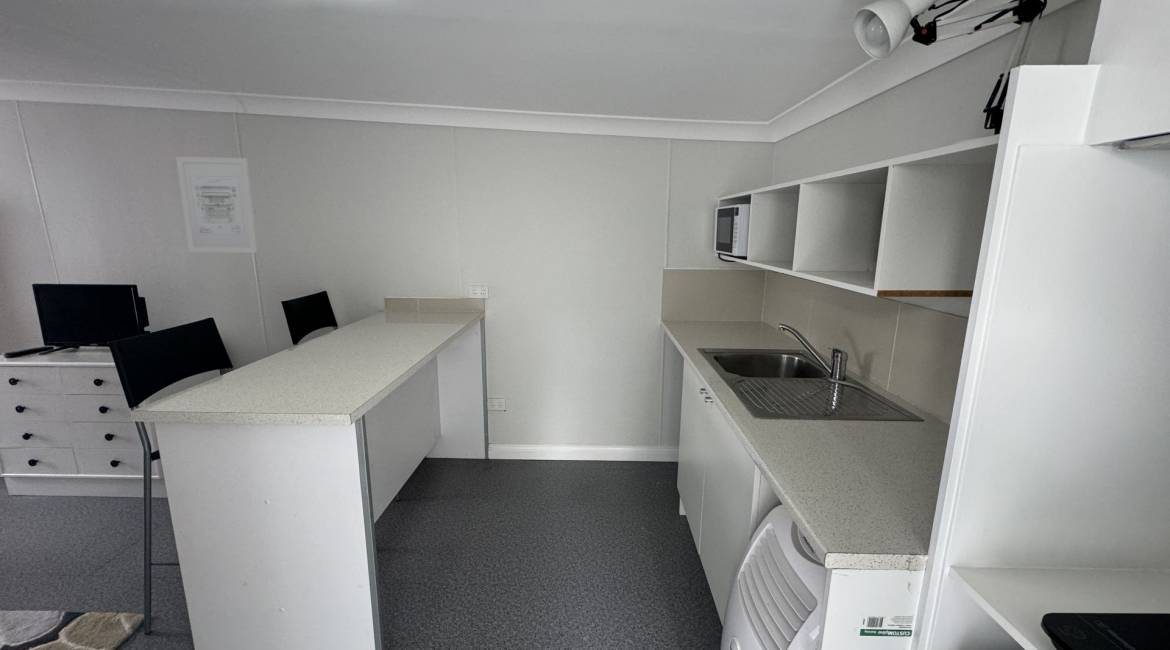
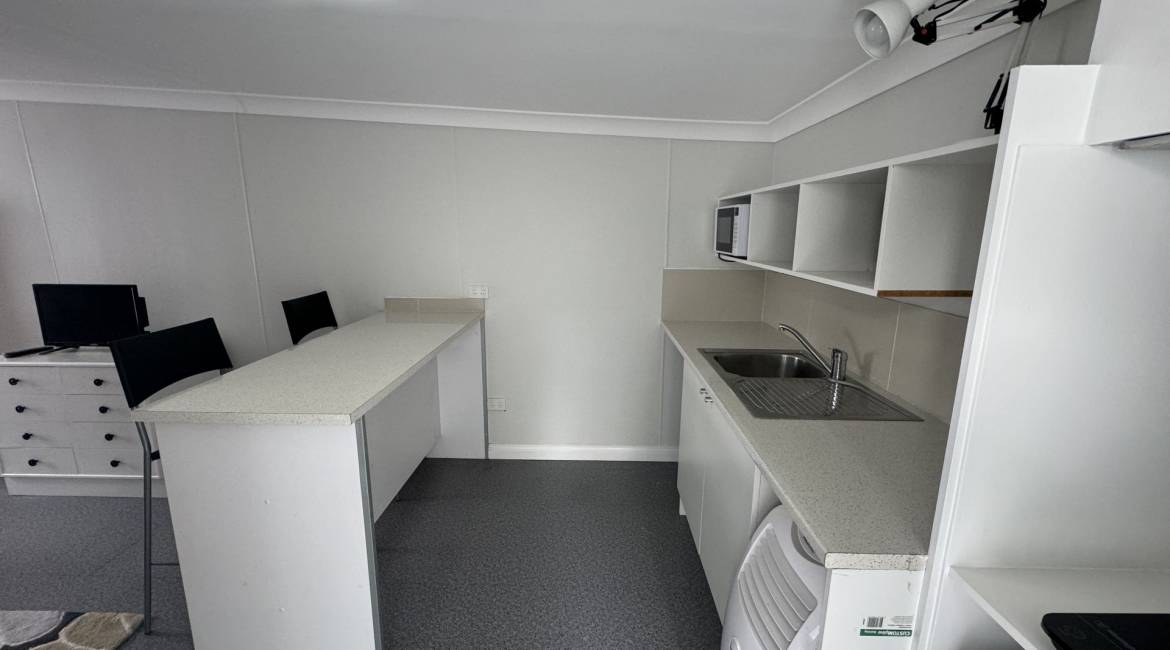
- wall art (217, 205)
